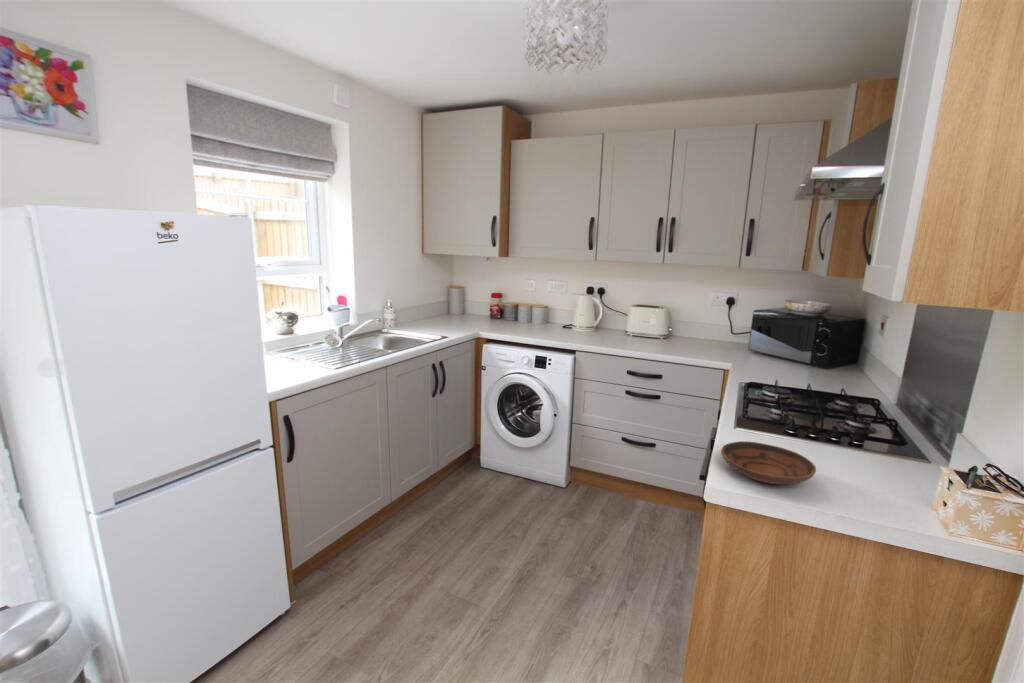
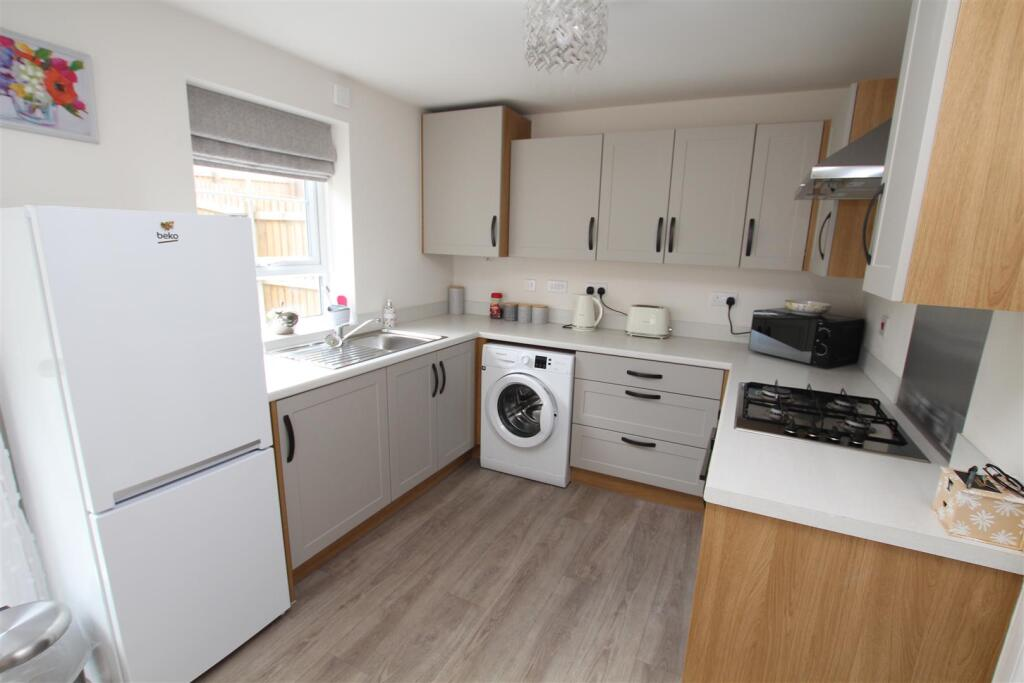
- bowl (765, 466)
